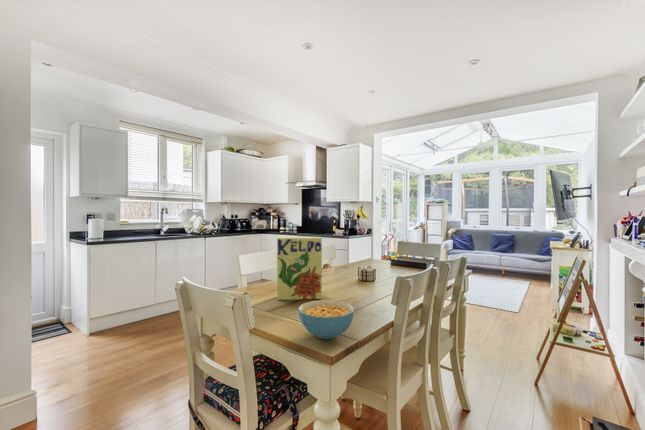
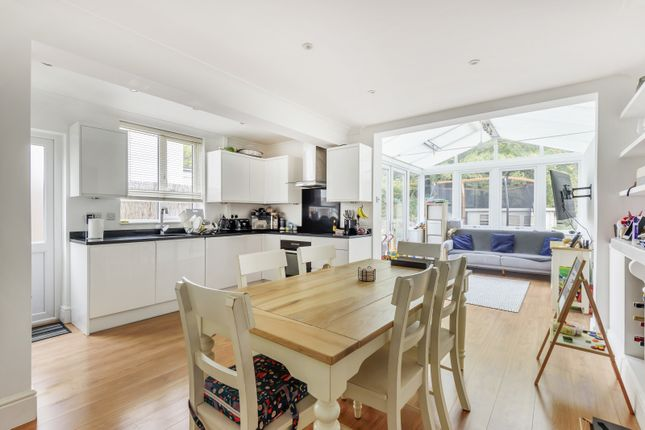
- cereal bowl (326, 321)
- cereal box (299, 267)
